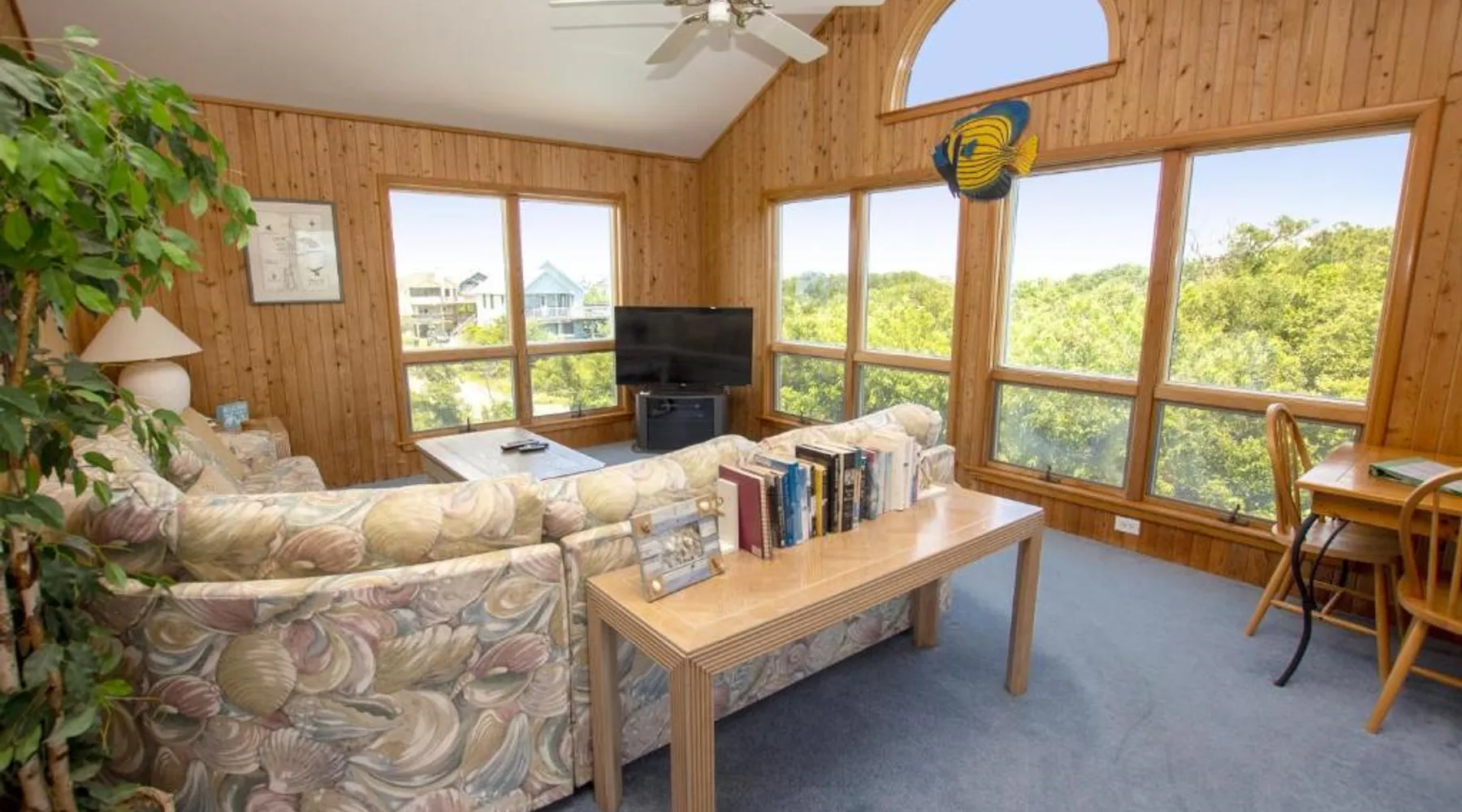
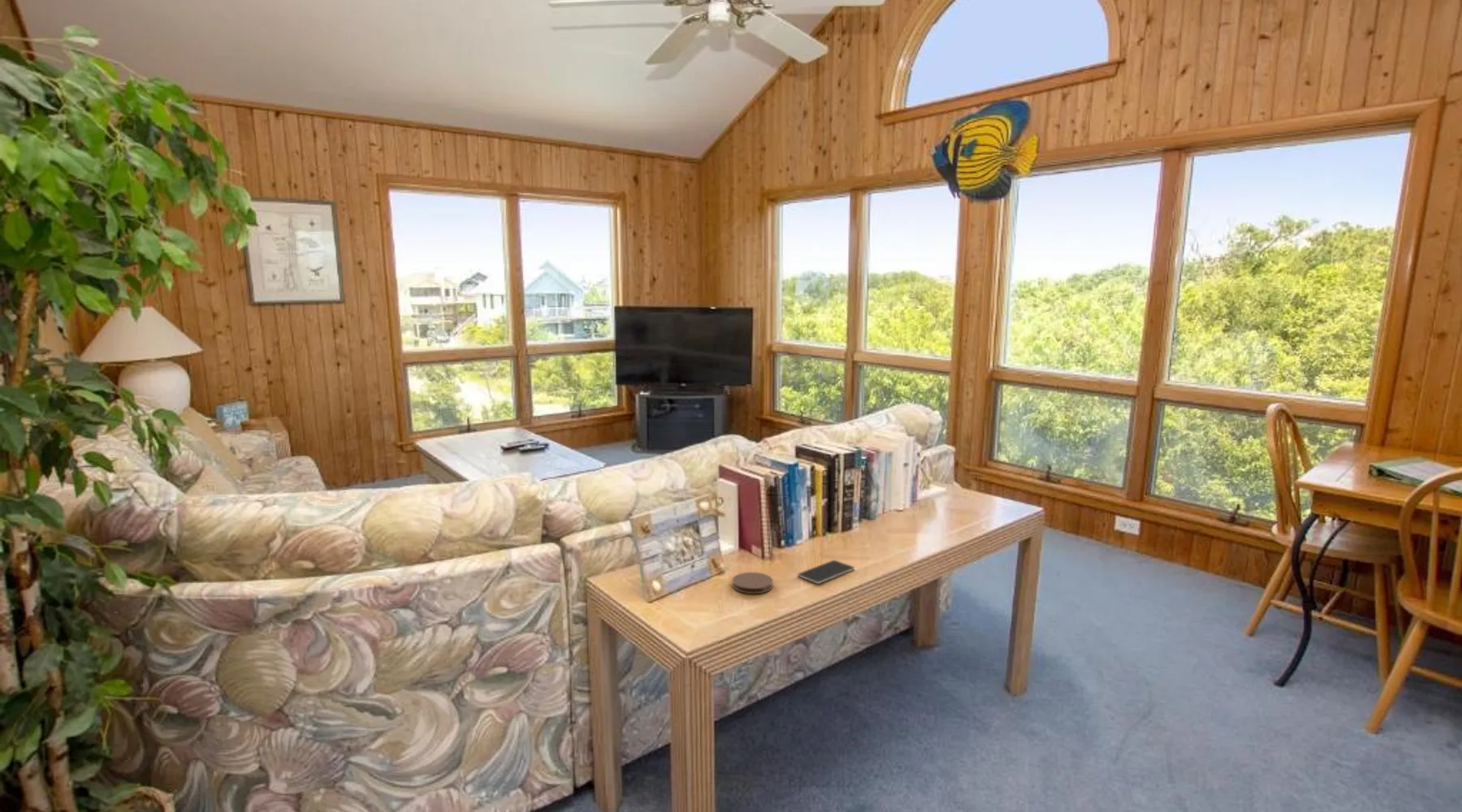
+ coaster (752, 582)
+ smartphone (826, 571)
